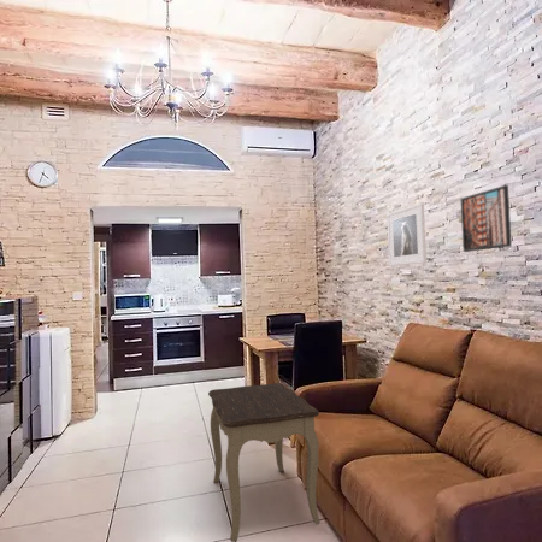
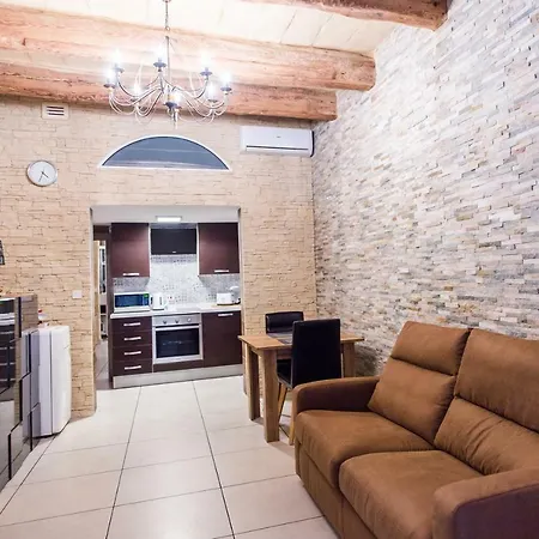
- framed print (484, 220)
- side table (260, 441)
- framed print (405, 236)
